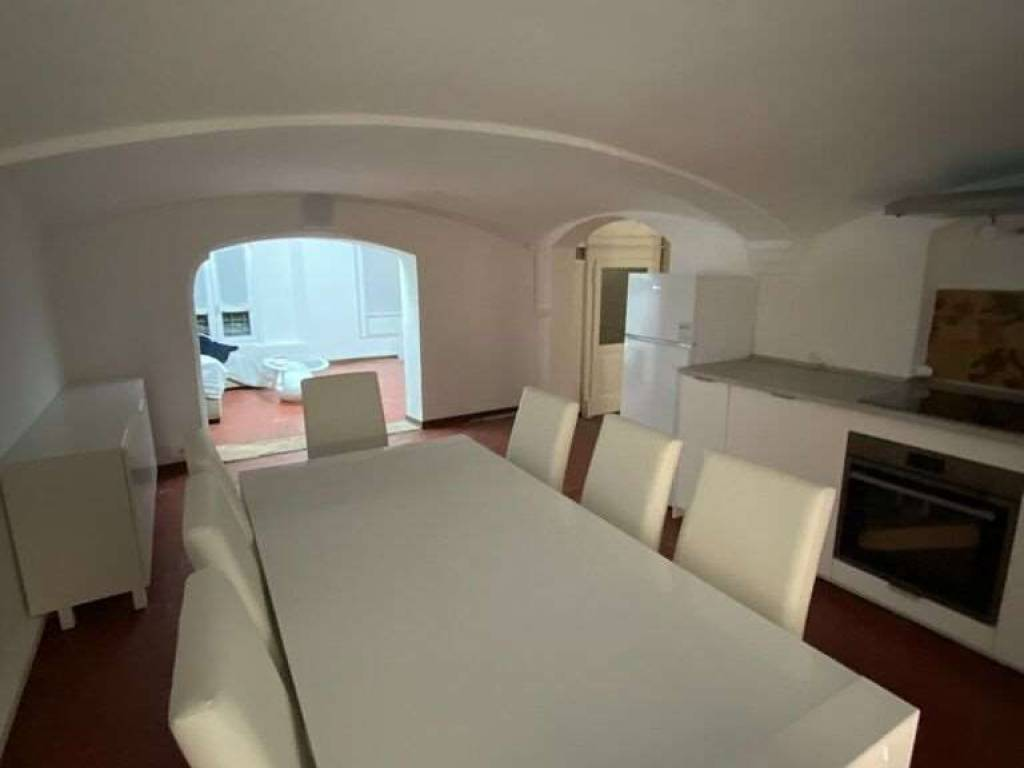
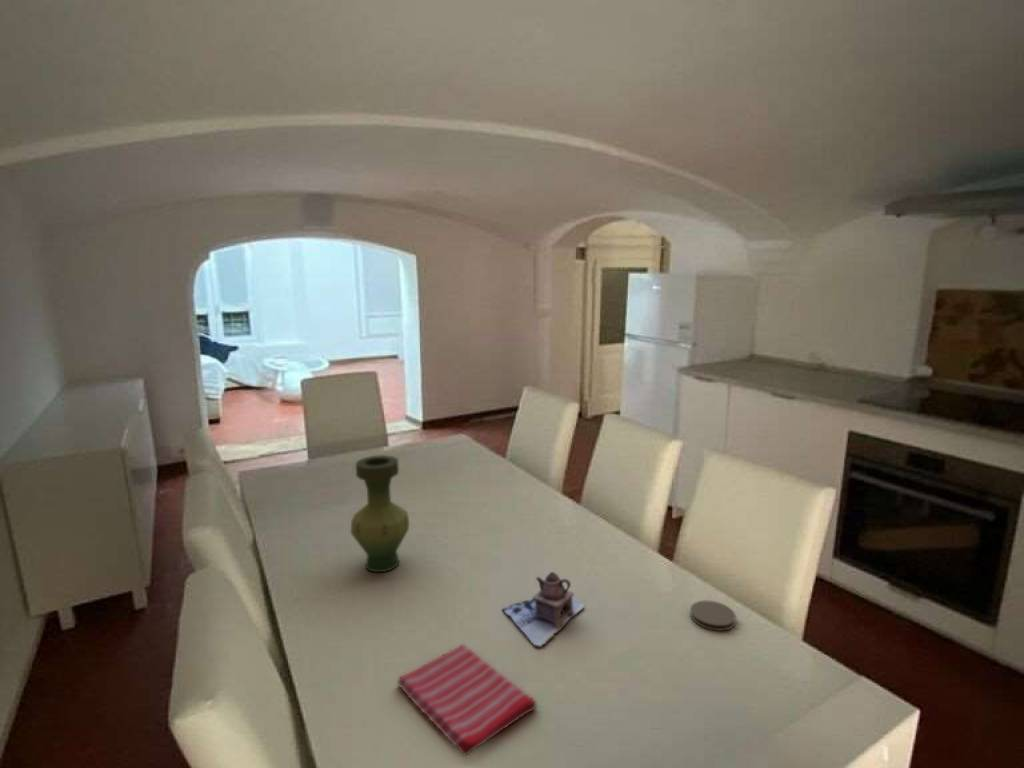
+ vase (379, 513)
+ dish towel (465, 692)
+ coaster (712, 615)
+ teapot (550, 594)
